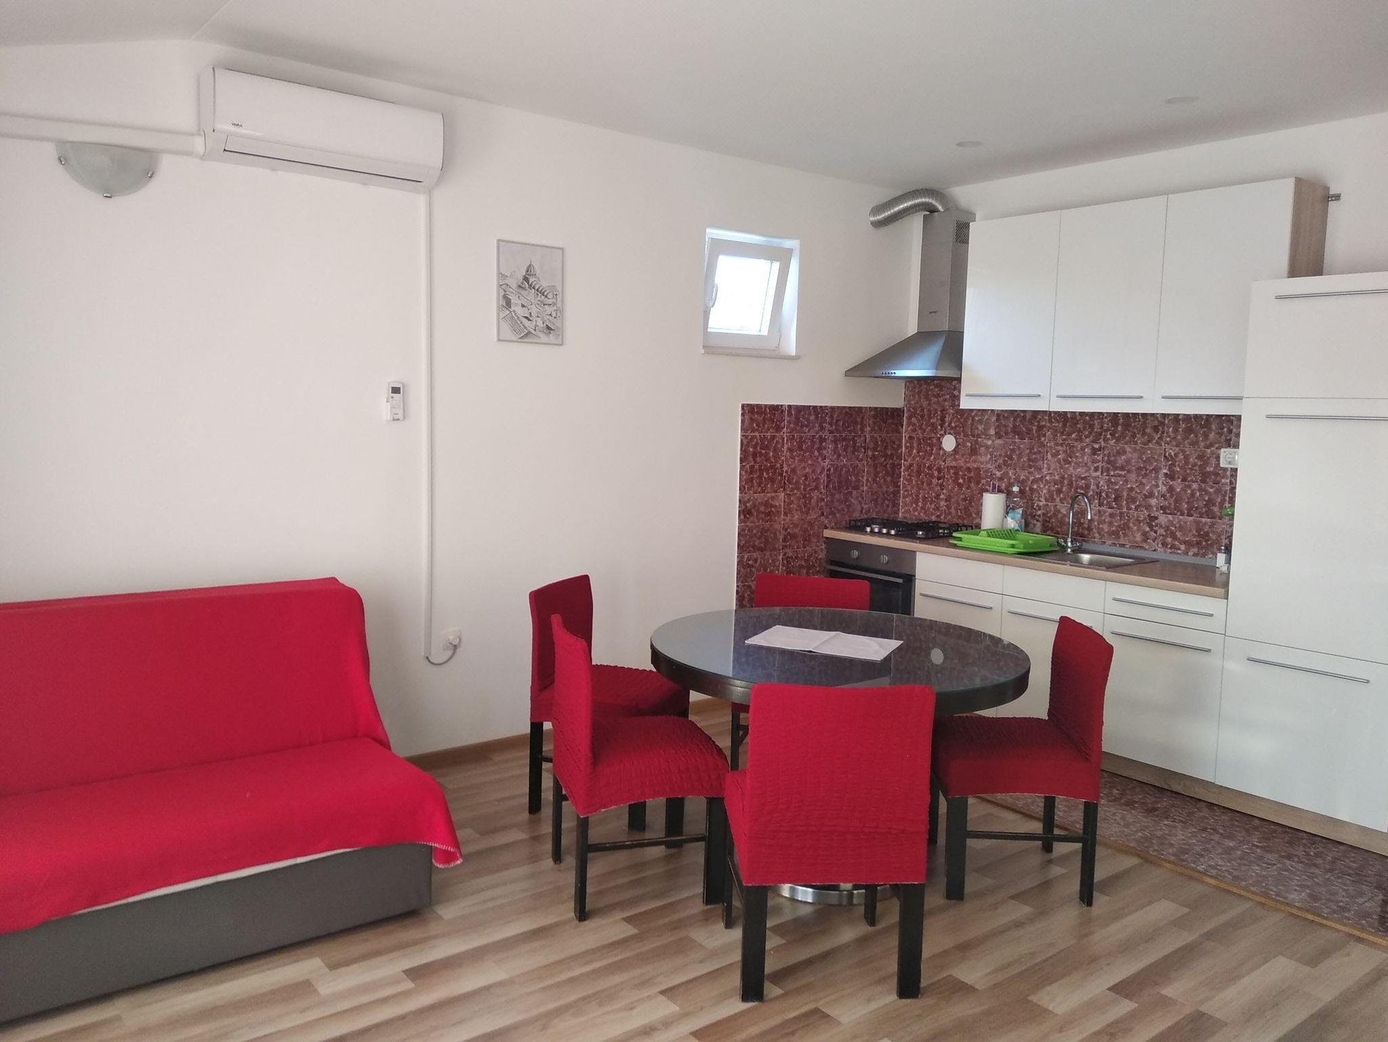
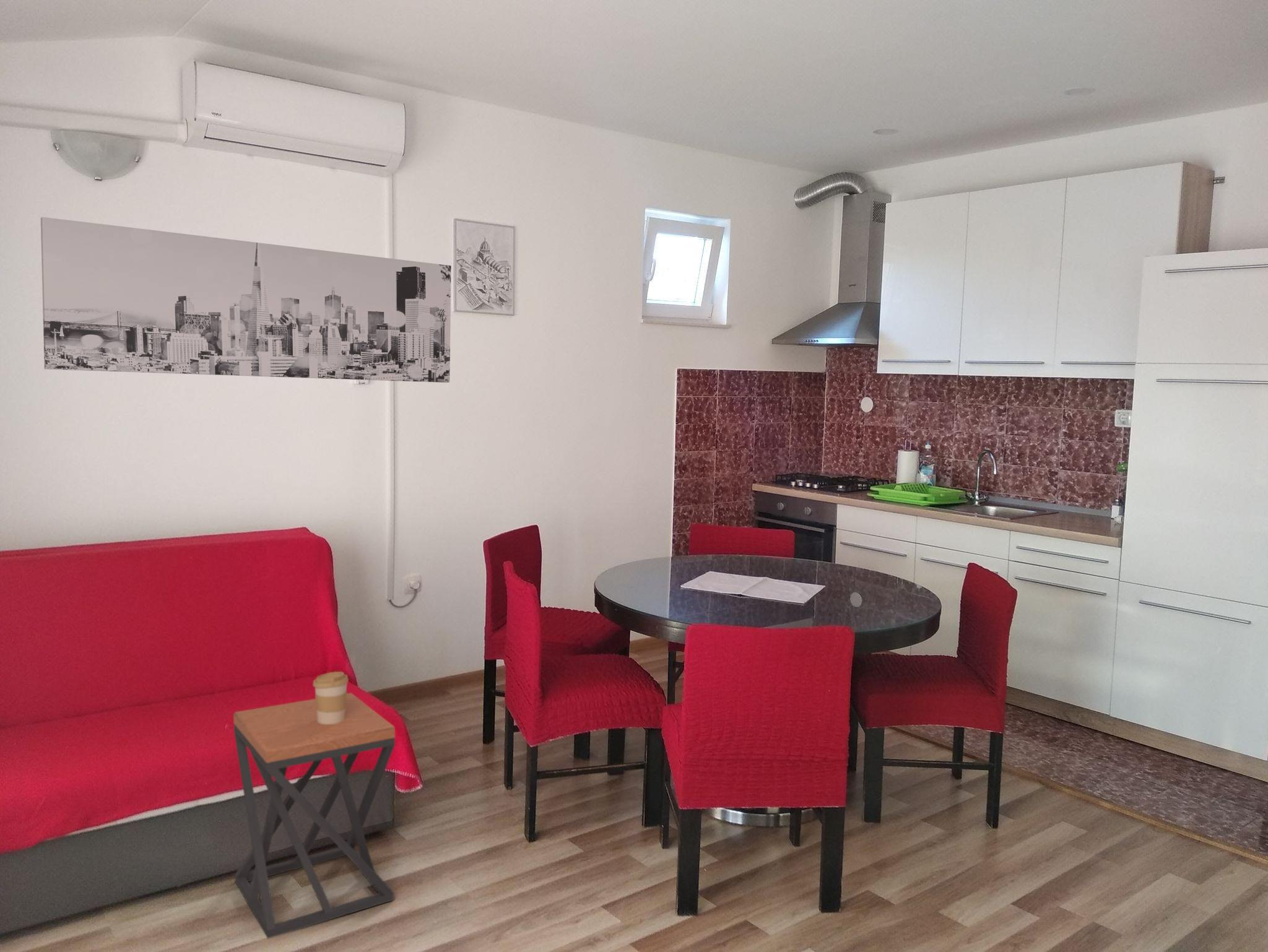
+ wall art (272, 311)
+ coffee cup (331, 696)
+ stool (312, 806)
